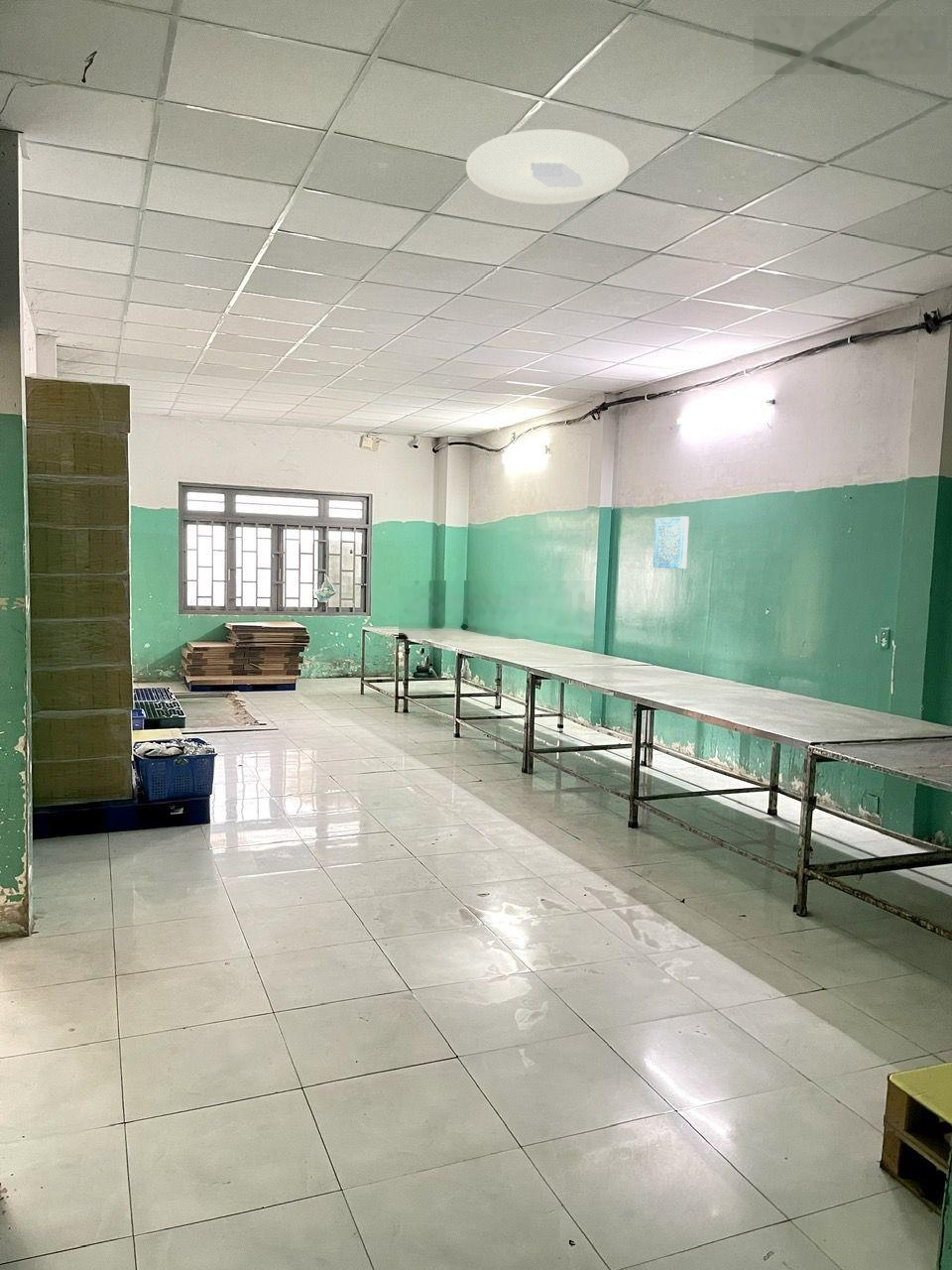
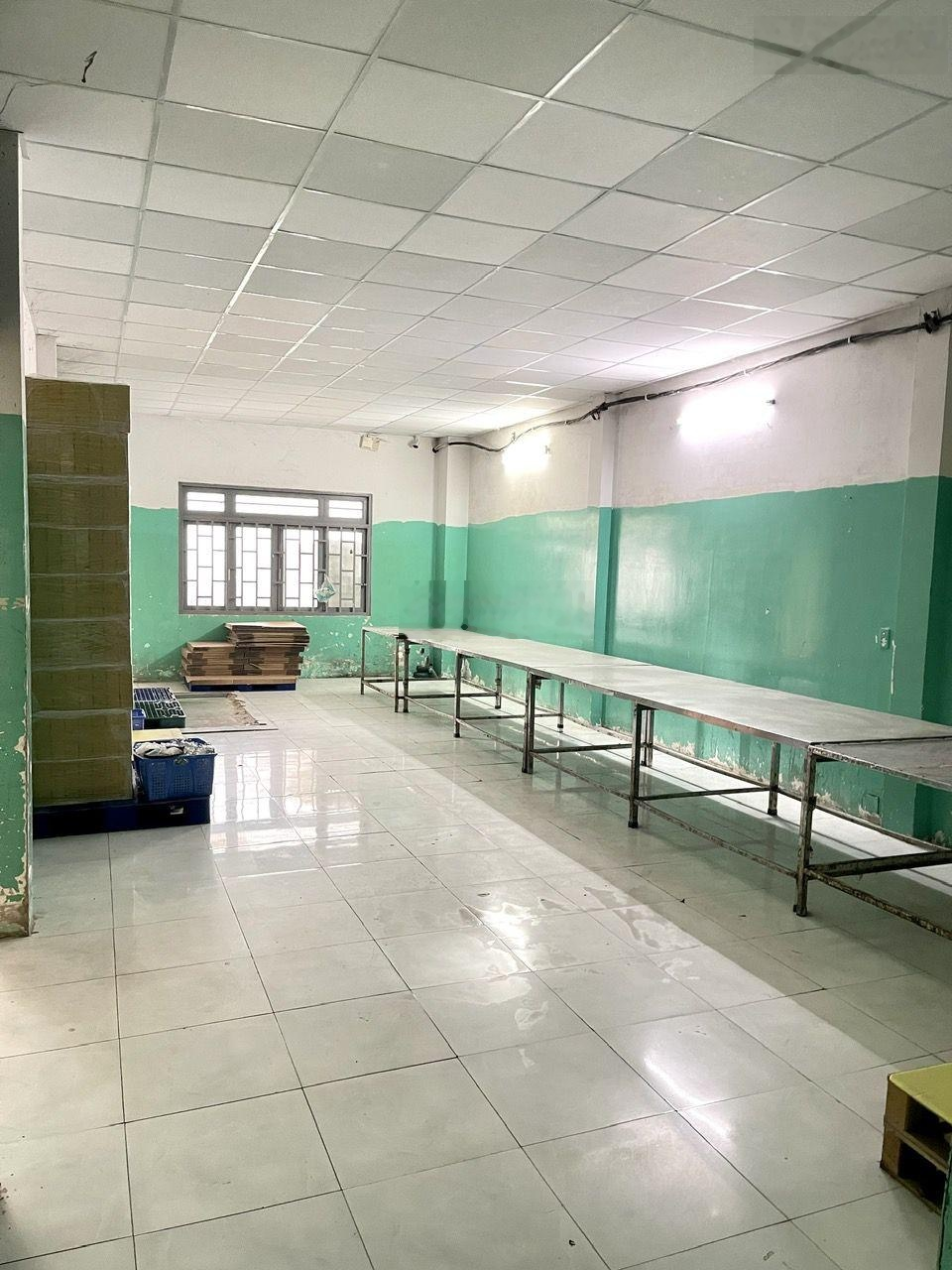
- wall art (670, 543)
- ceiling light (546, 162)
